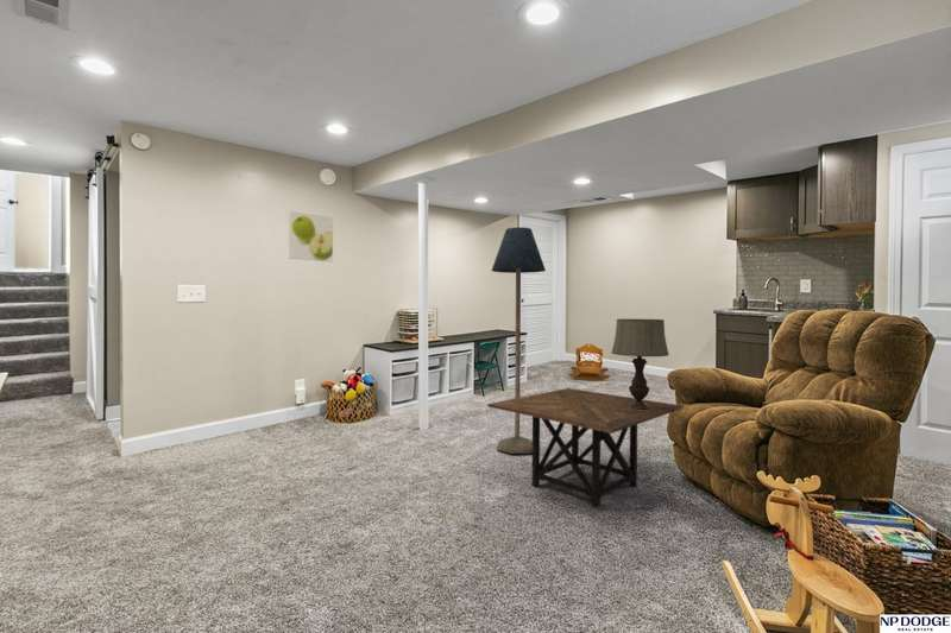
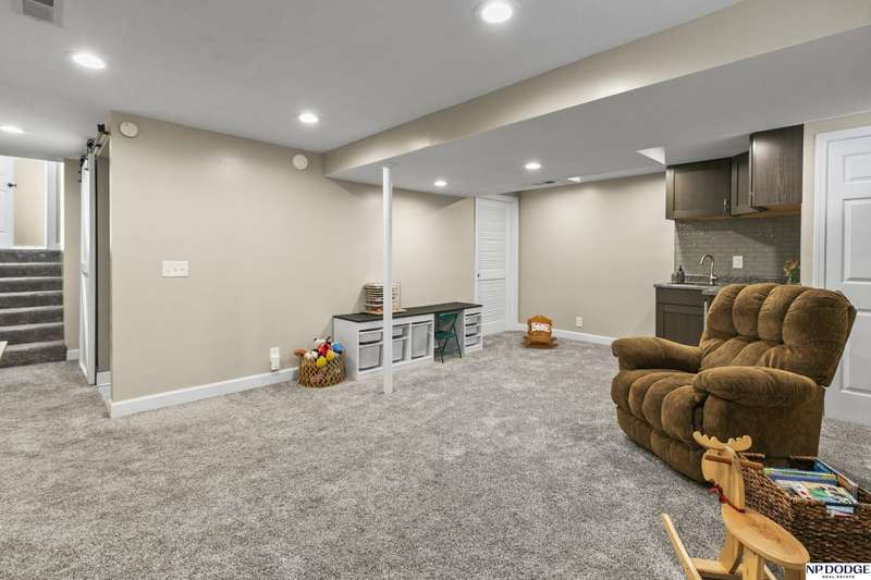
- side table (587, 448)
- table lamp (638, 363)
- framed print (310, 238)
- floor lamp (517, 338)
